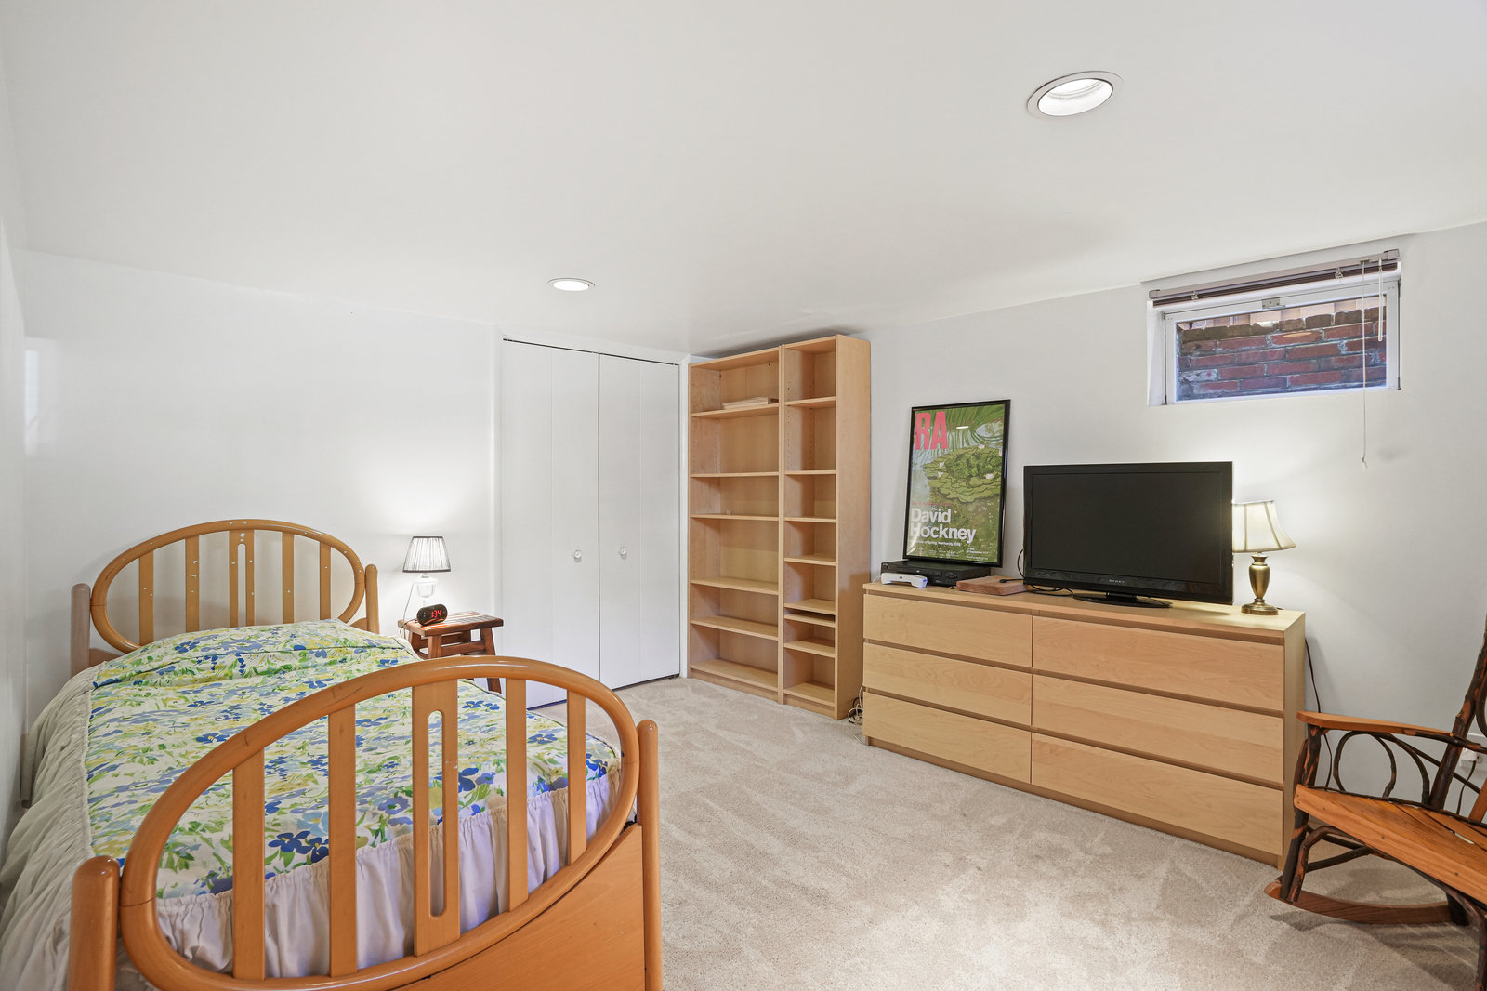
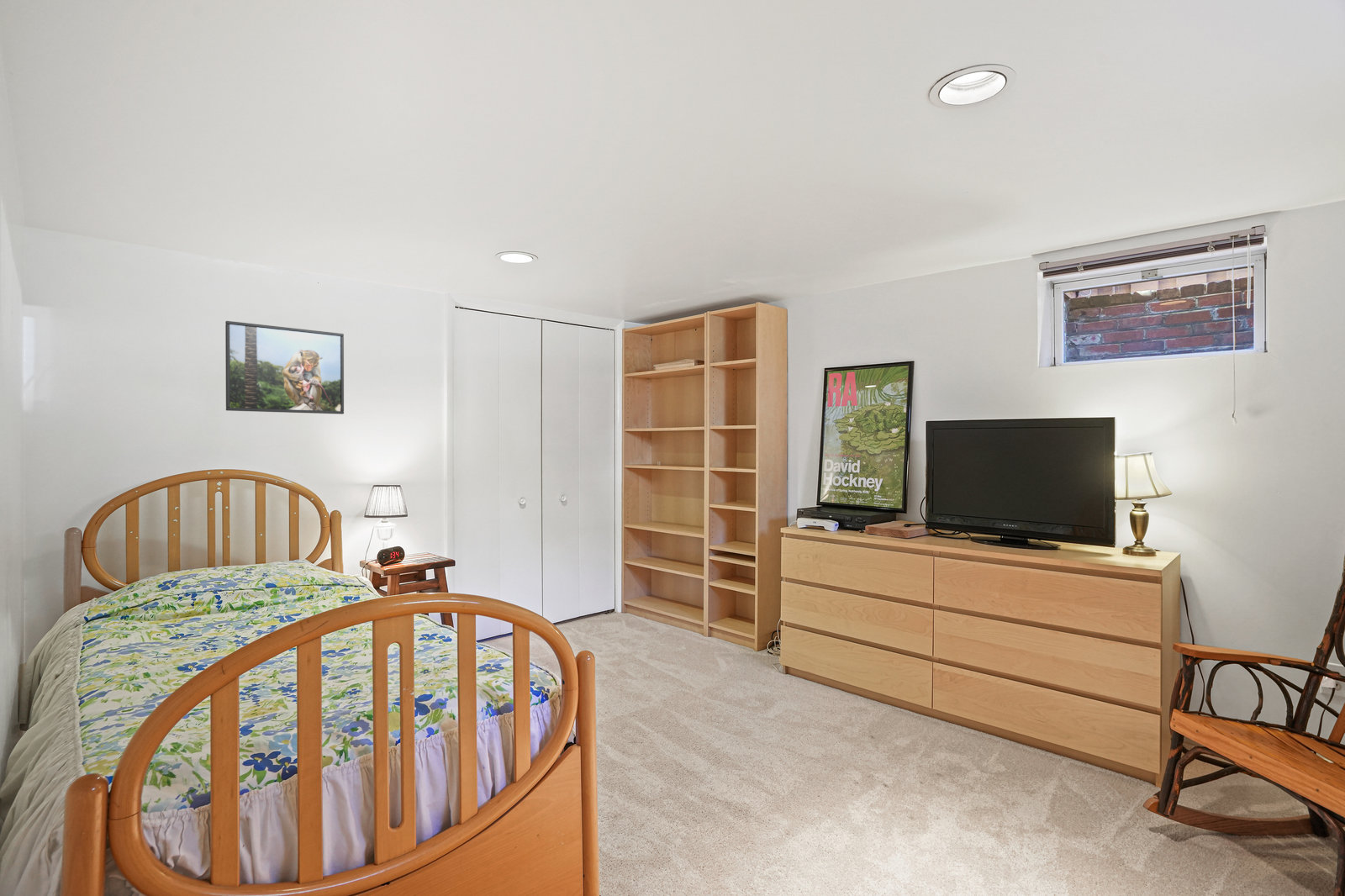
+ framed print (287, 370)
